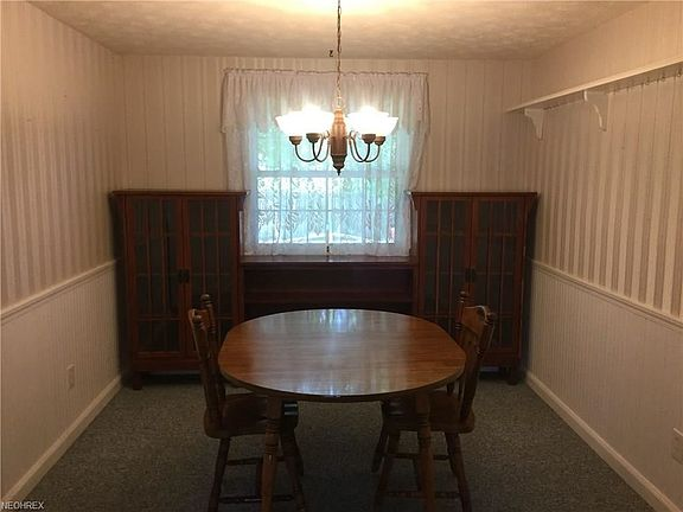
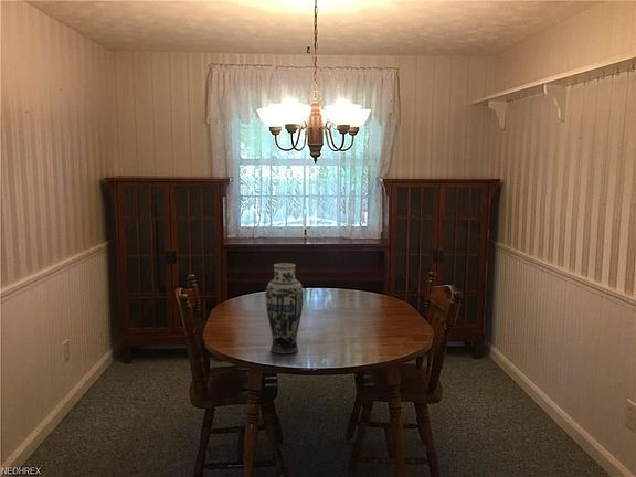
+ vase (284, 307)
